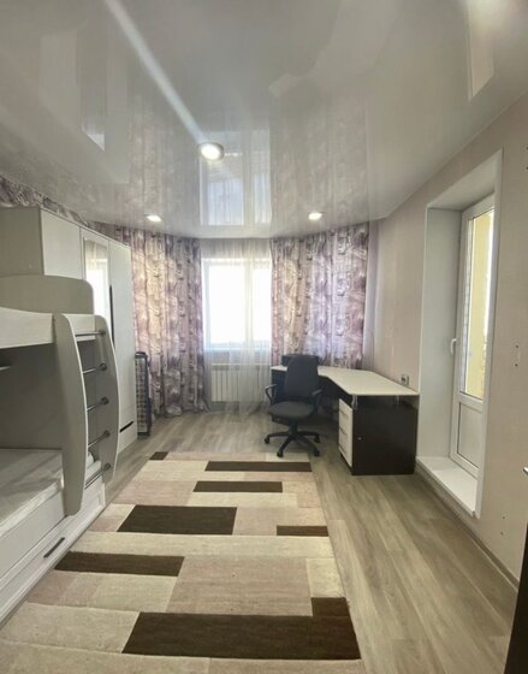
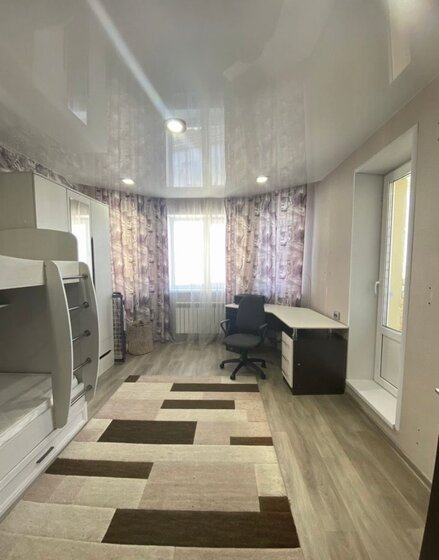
+ laundry hamper (139, 335)
